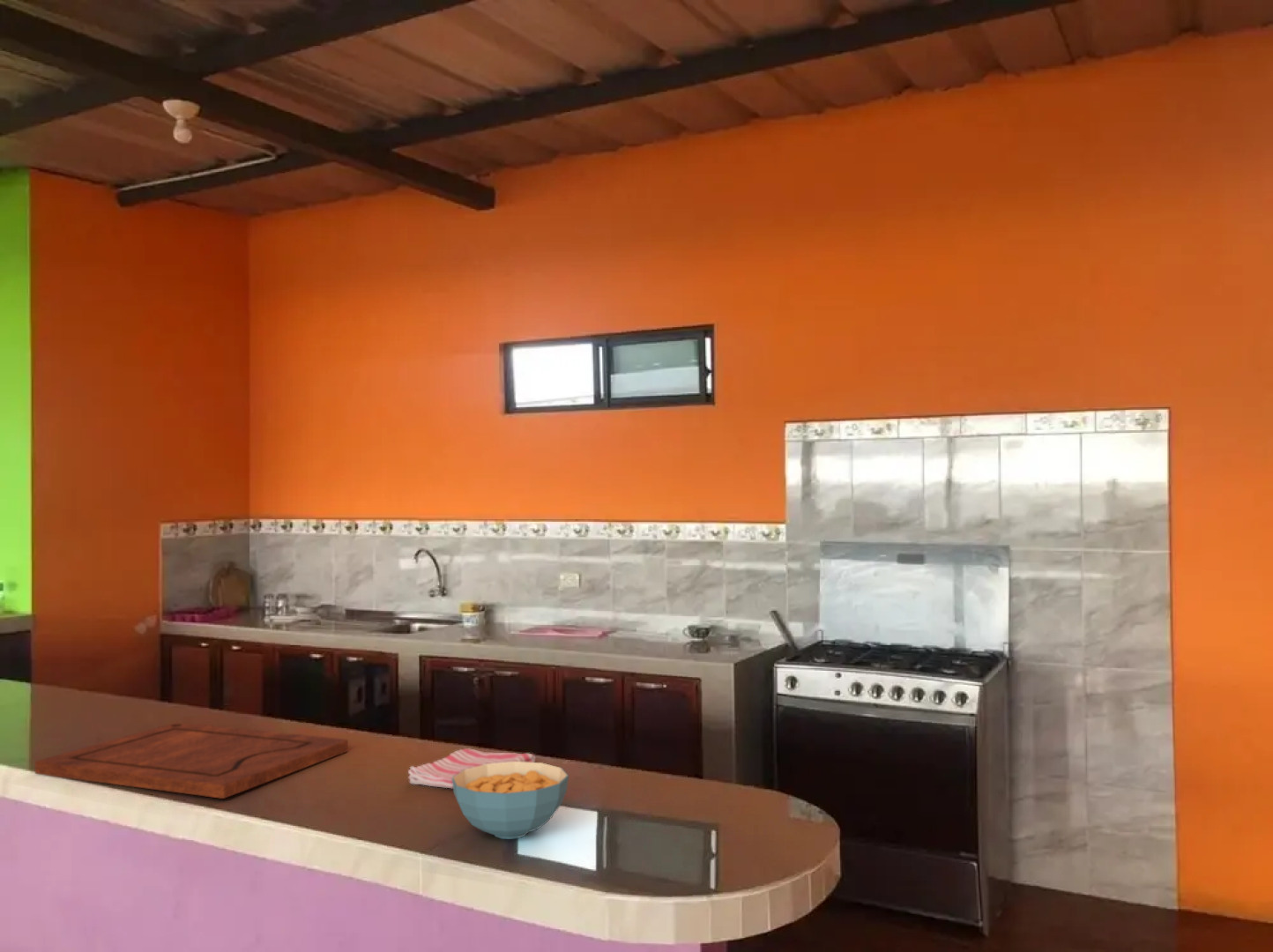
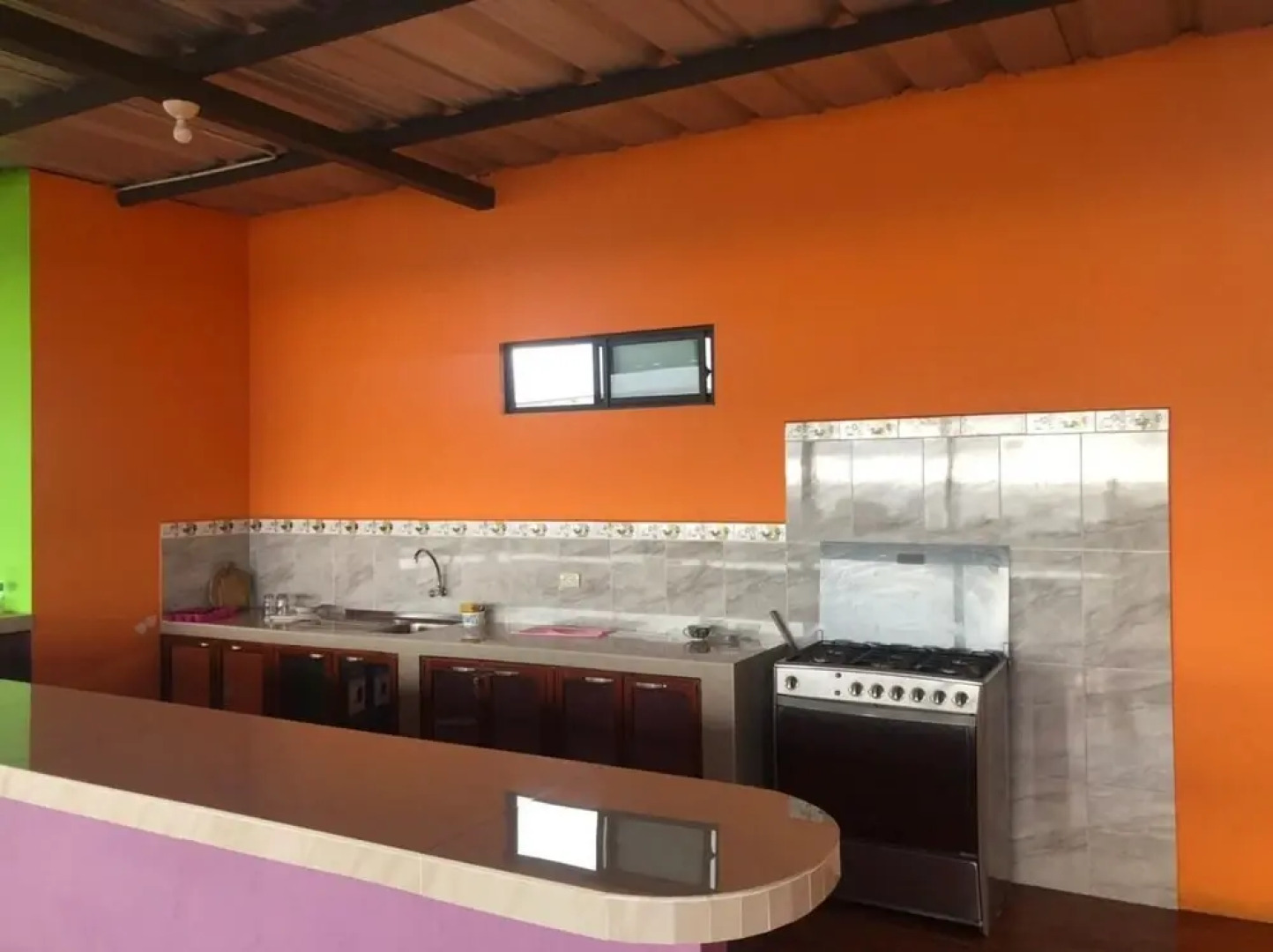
- dish towel (473, 765)
- cutting board (197, 755)
- cereal bowl (510, 805)
